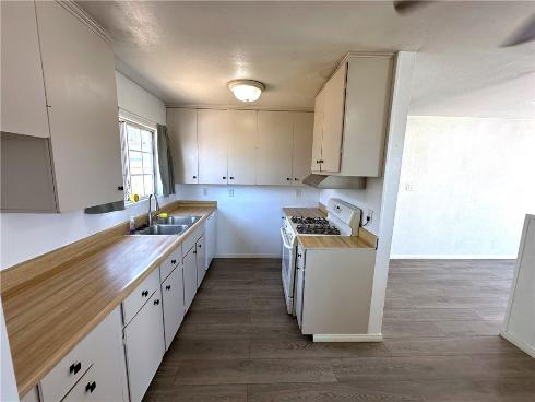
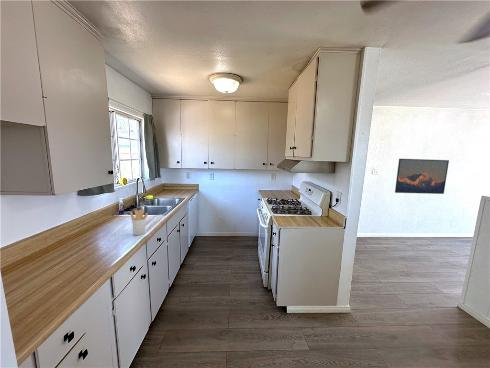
+ utensil holder (139, 221)
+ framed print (421, 176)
